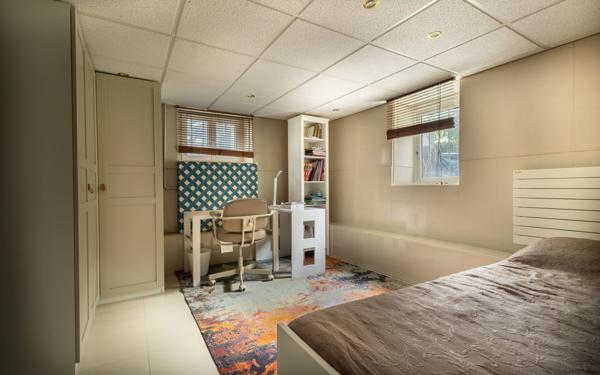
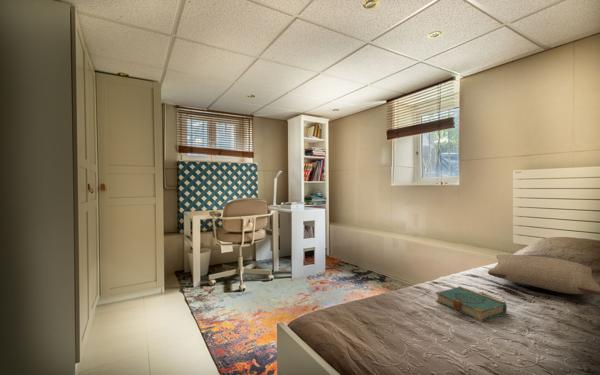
+ book (468, 301)
+ pillow (540, 271)
